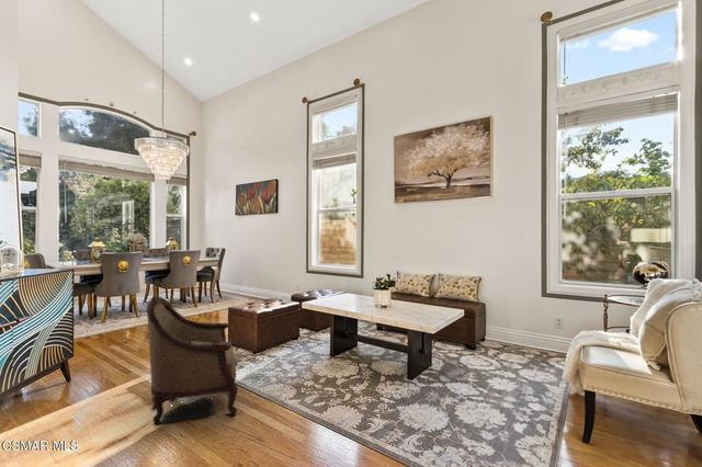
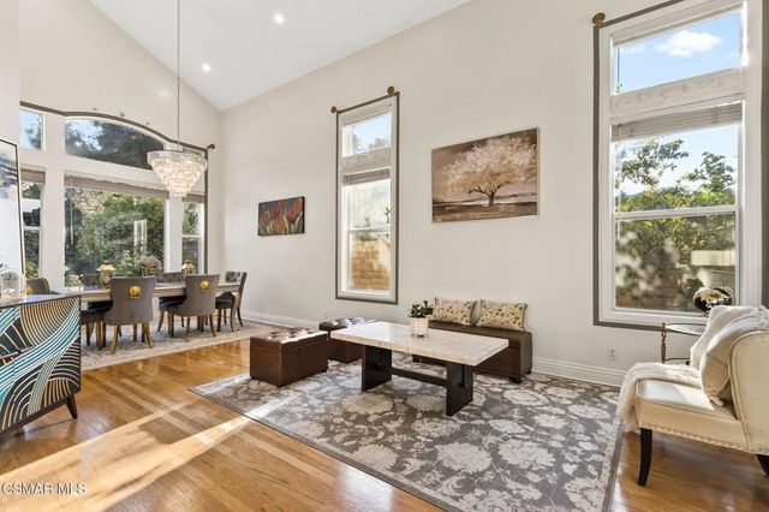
- armchair (194, 348)
